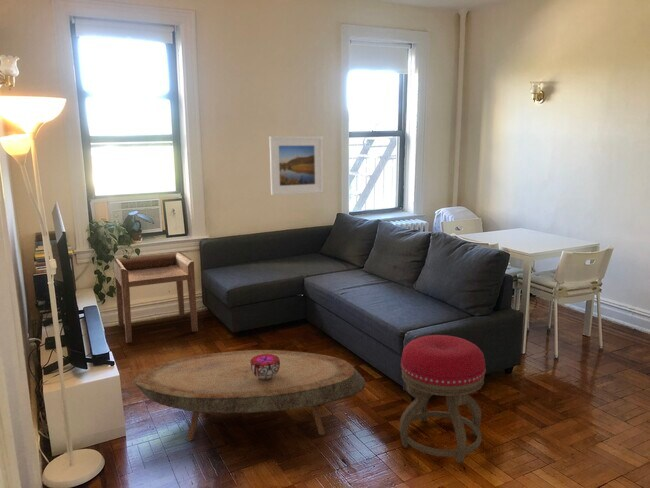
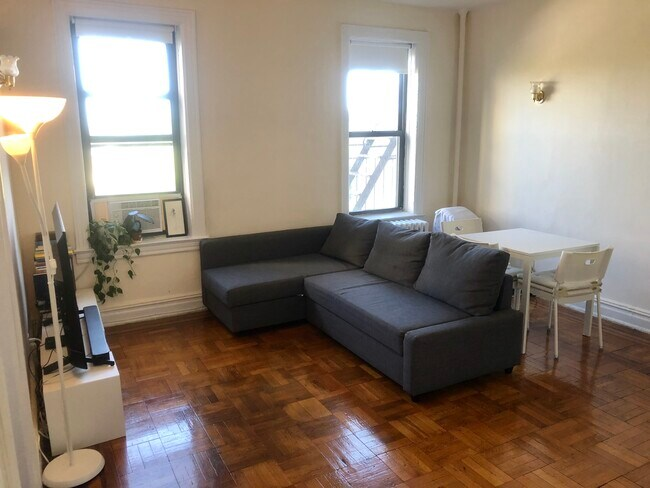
- decorative bowl (265, 367)
- stool (441, 393)
- side table (150, 284)
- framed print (297, 165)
- coffee table (252, 396)
